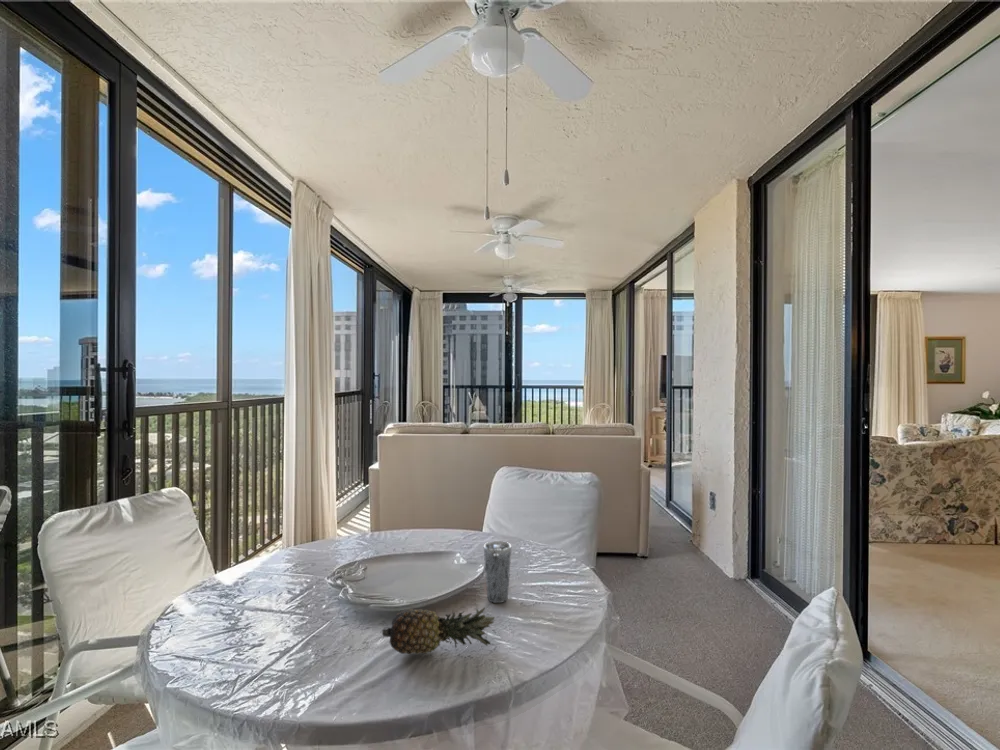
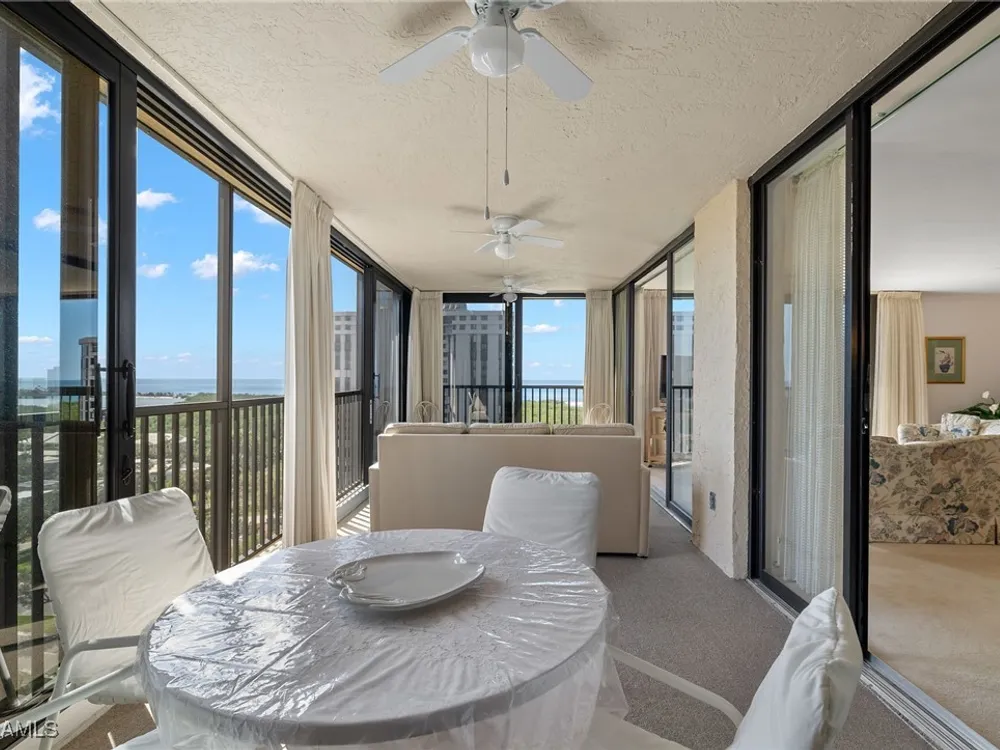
- fruit (439, 629)
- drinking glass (497, 572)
